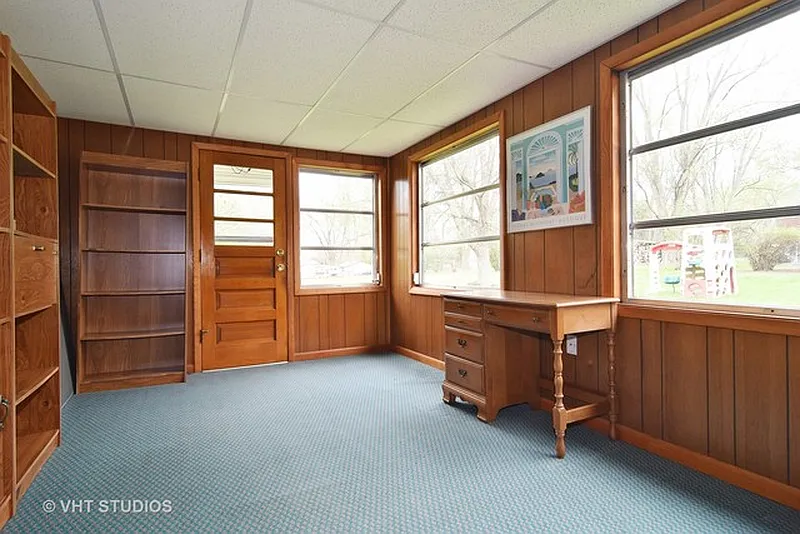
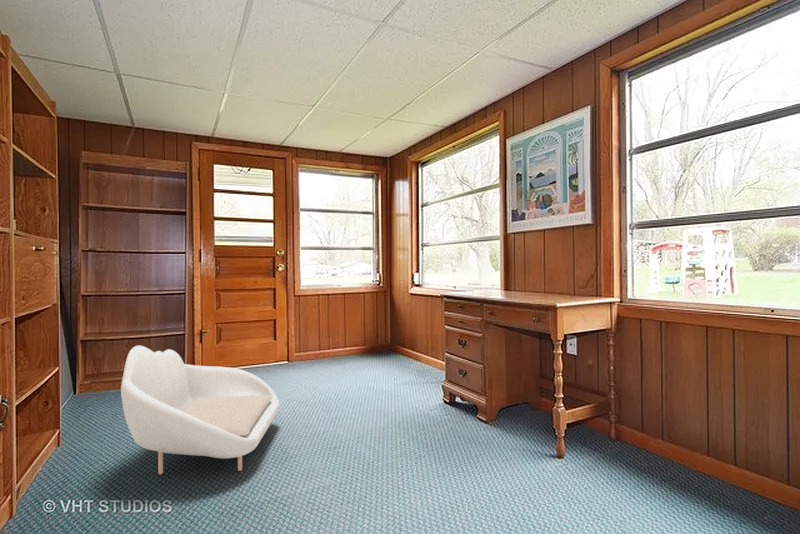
+ armchair (209, 395)
